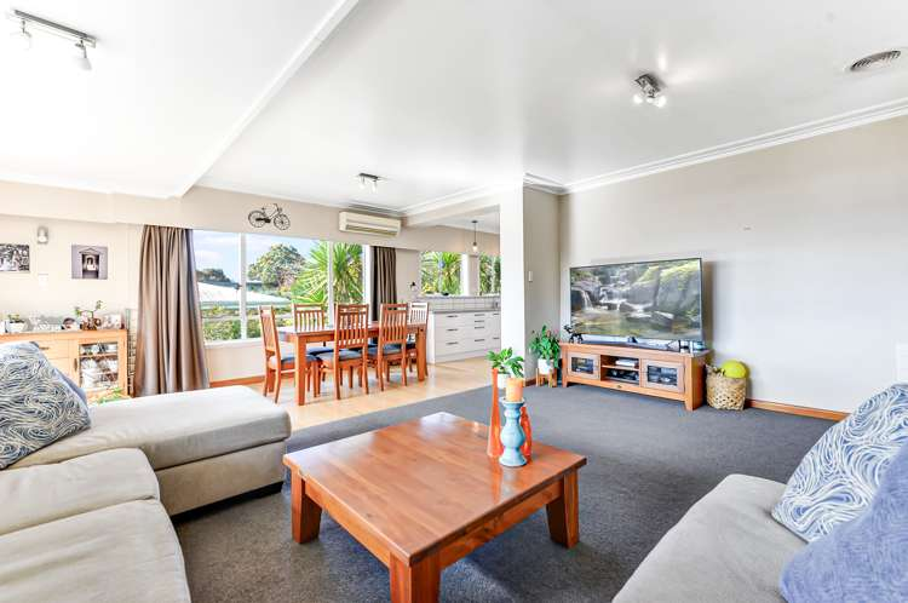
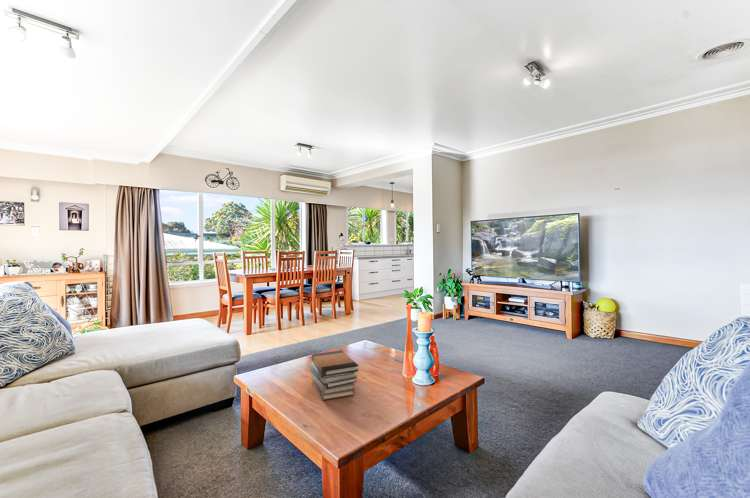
+ book stack (333, 373)
